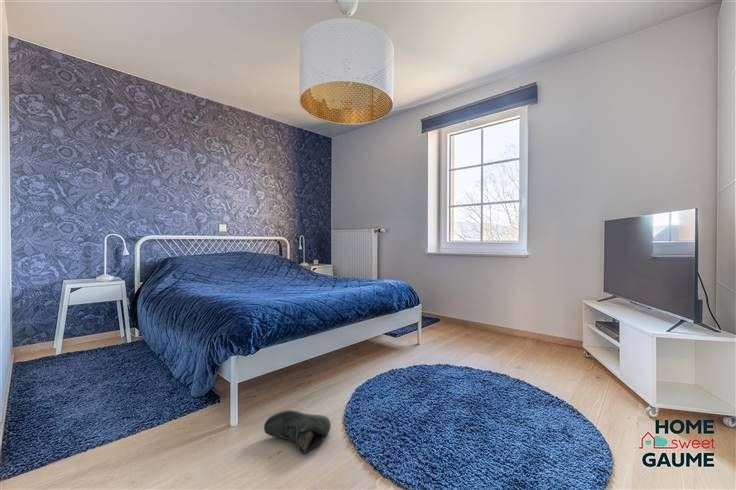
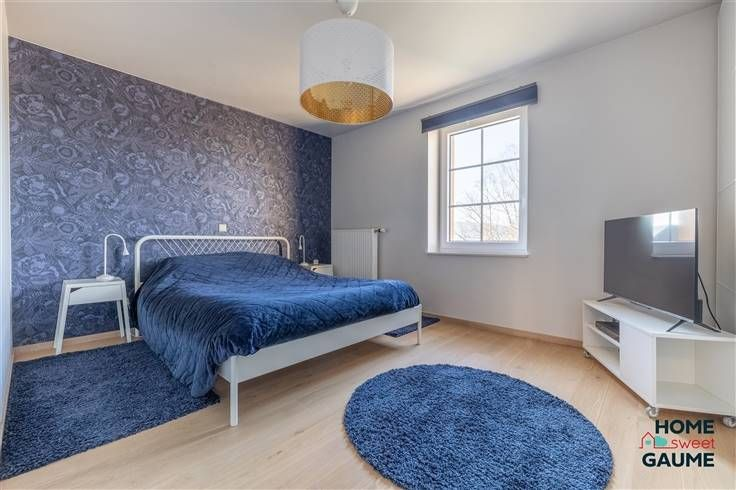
- sneaker (294, 431)
